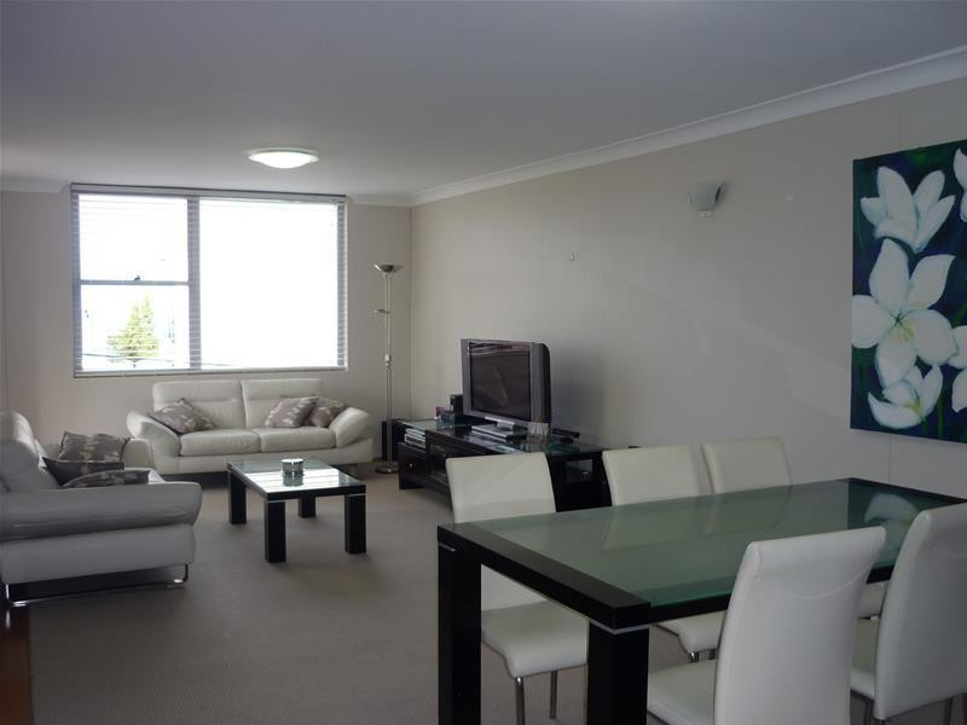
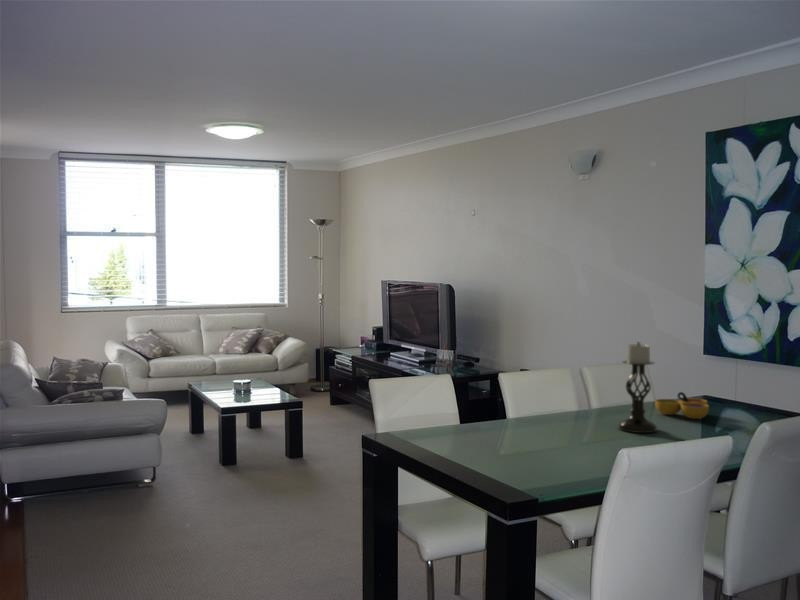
+ candle holder (638, 385)
+ decorative bowl (687, 403)
